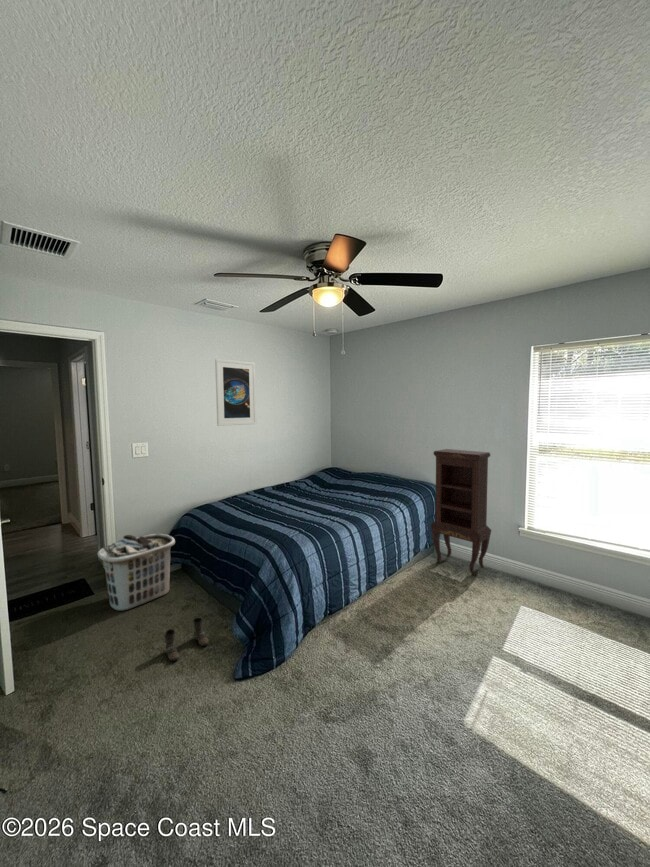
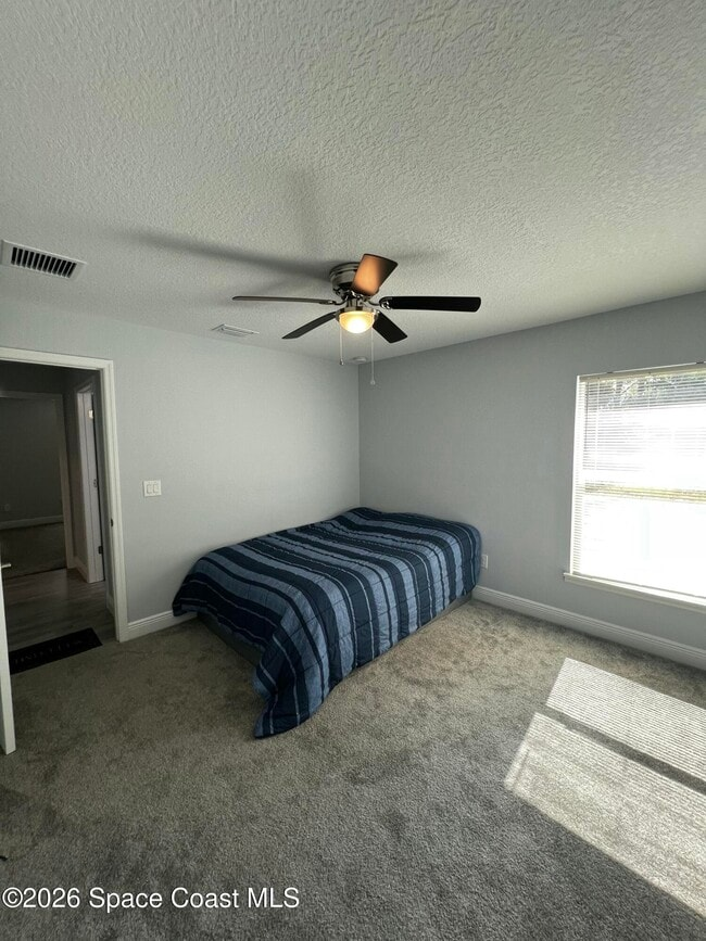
- clothes hamper (139, 565)
- boots (194, 637)
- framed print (236, 393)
- cabinet (460, 509)
